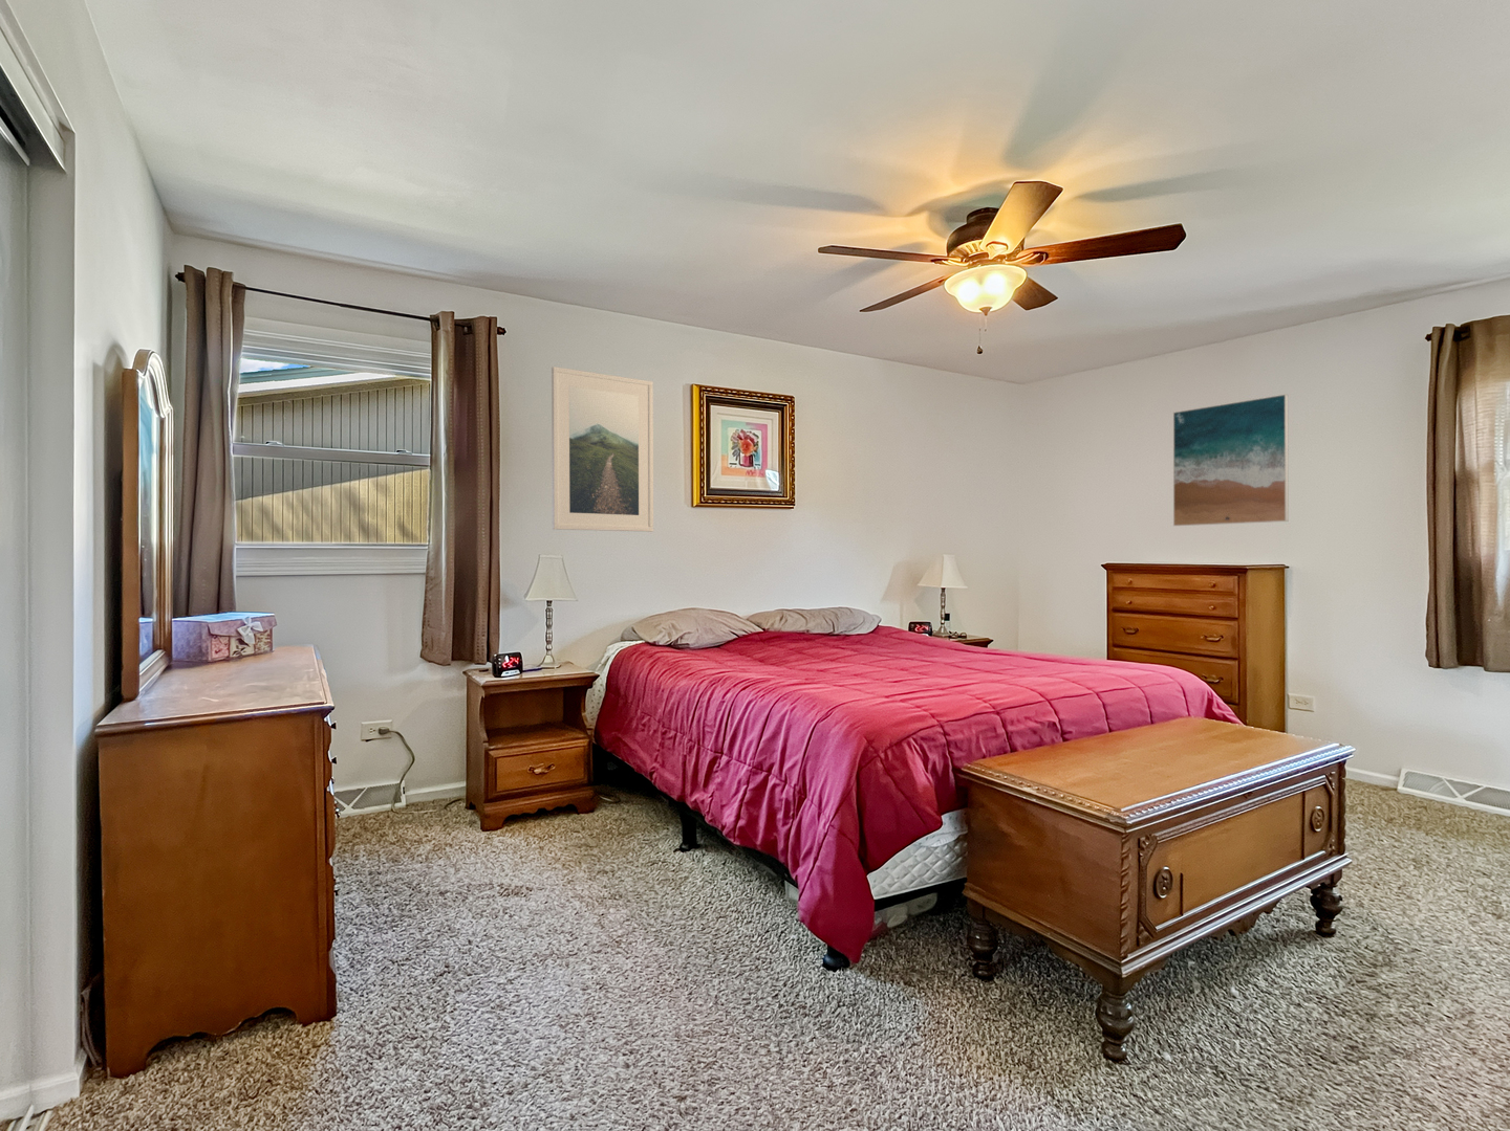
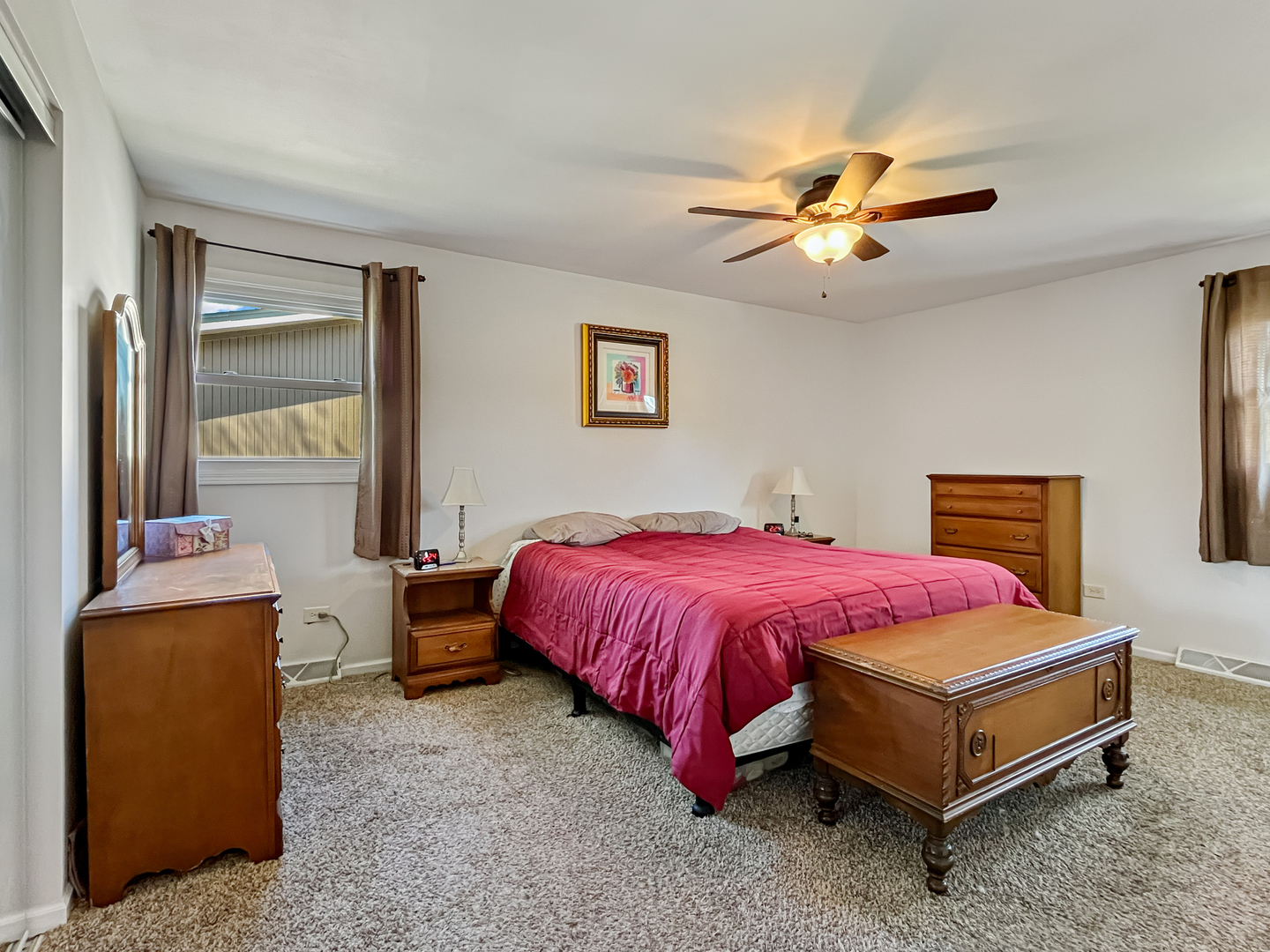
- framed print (604, 453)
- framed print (1227, 463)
